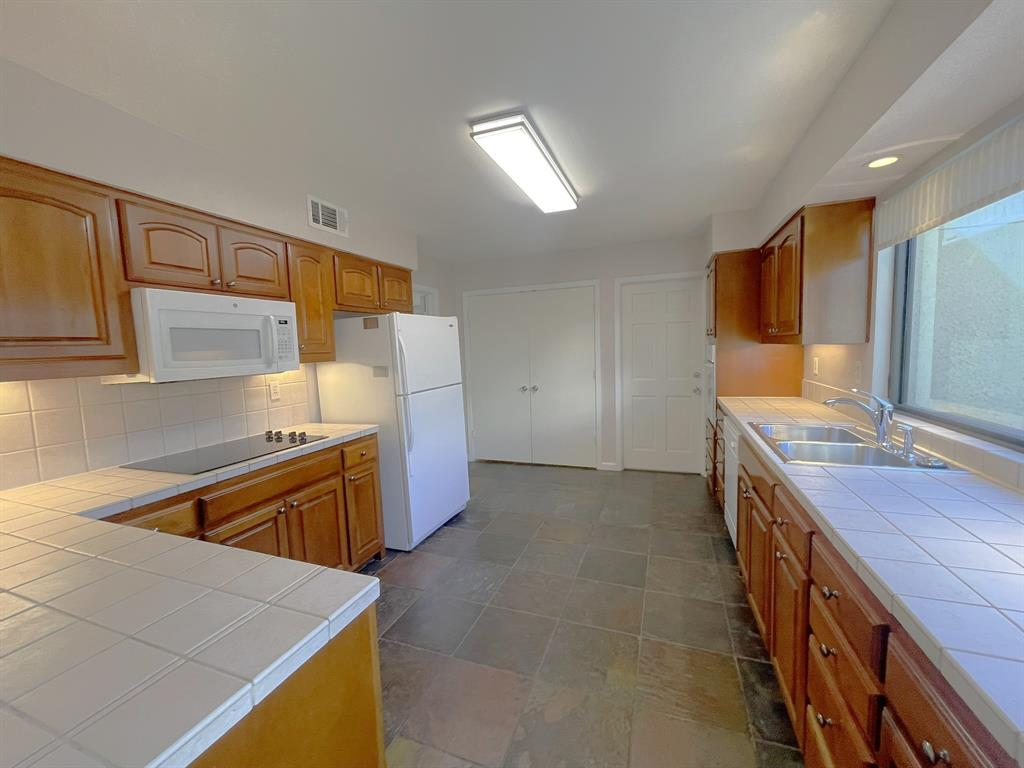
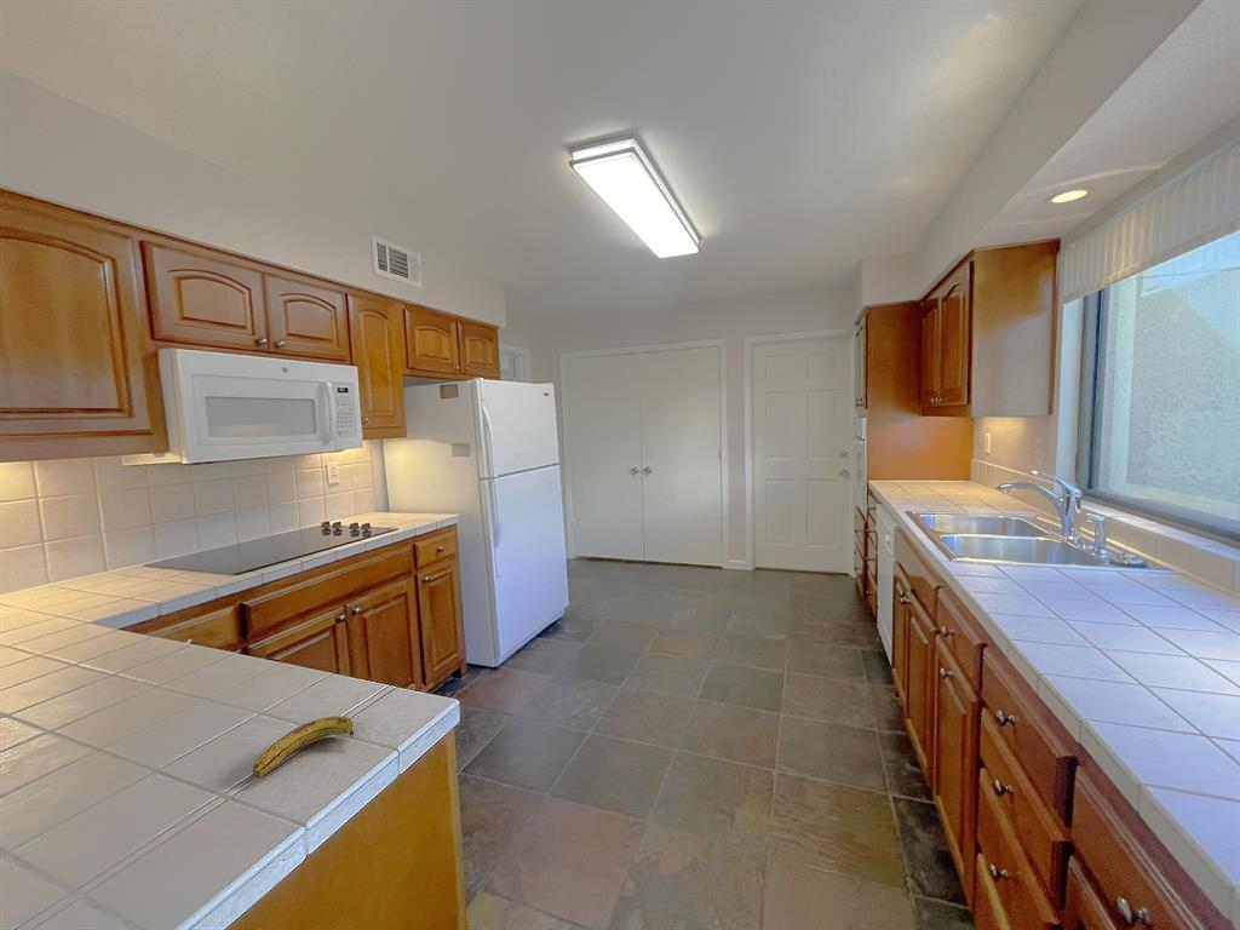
+ banana (304, 744)
